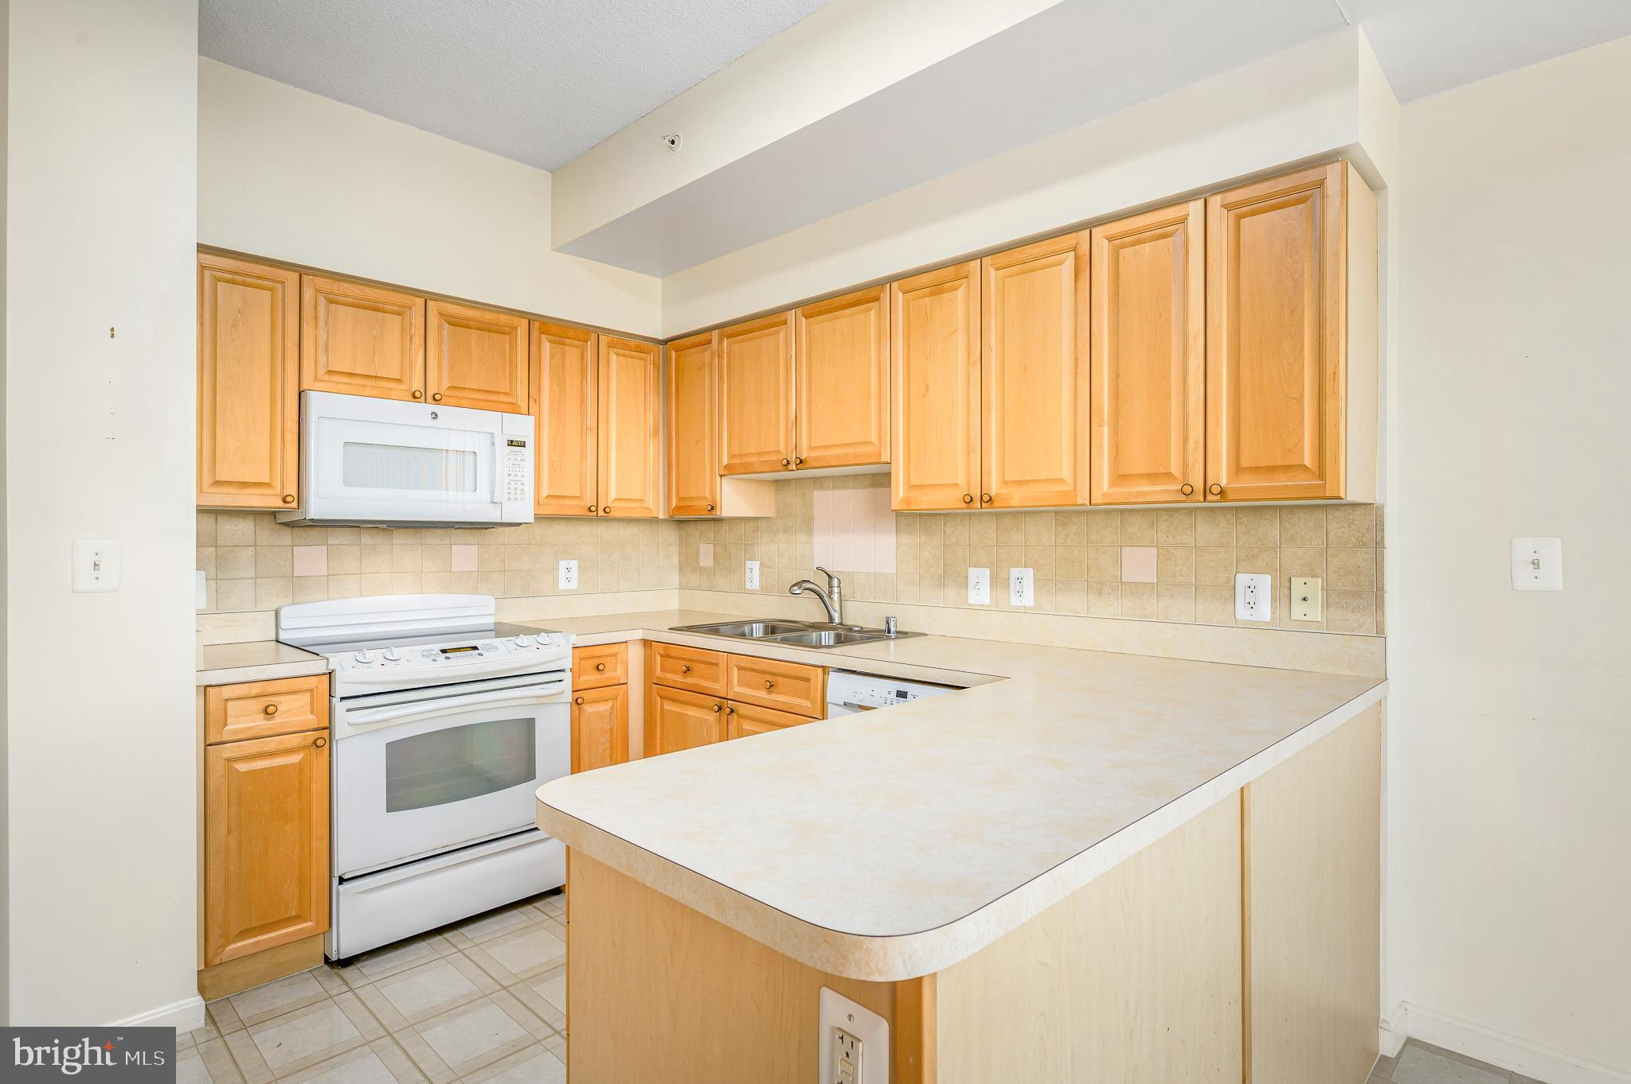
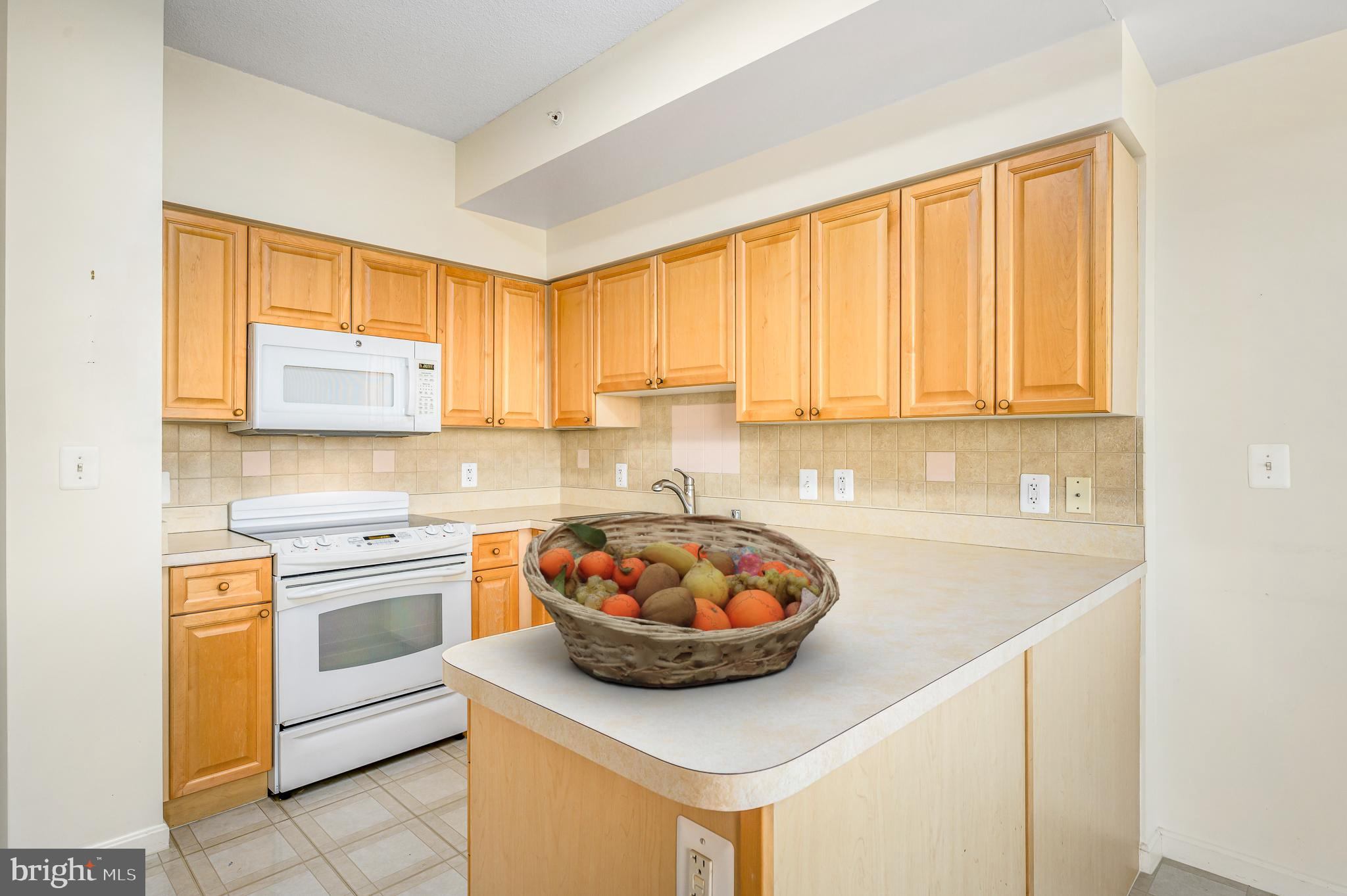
+ fruit basket (681, 588)
